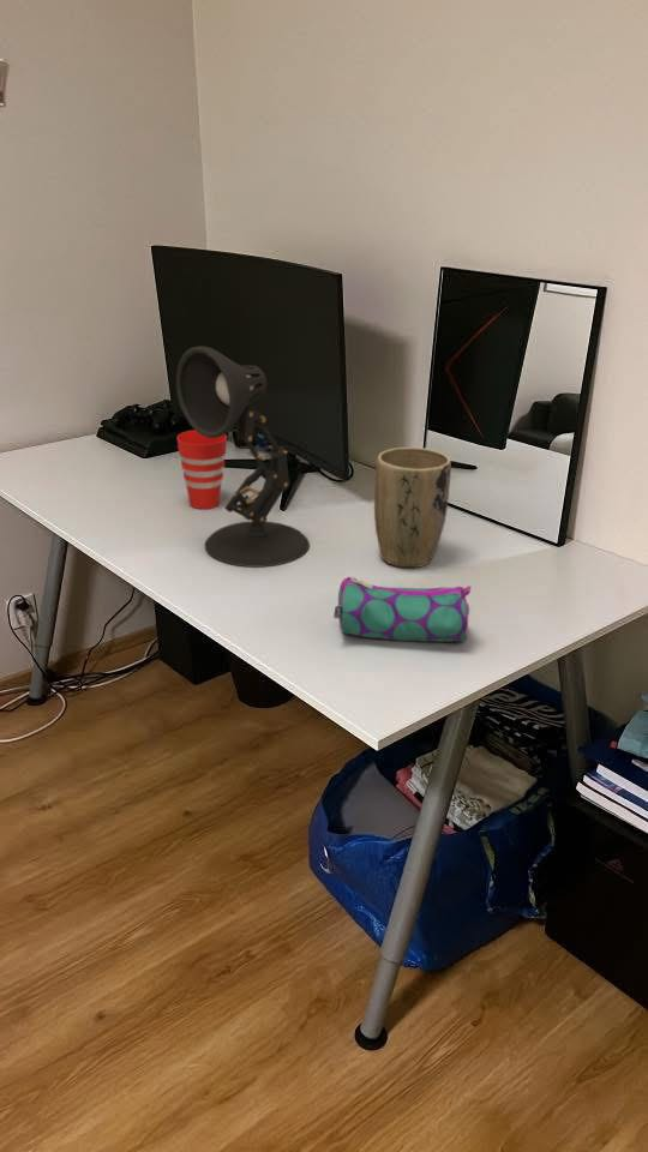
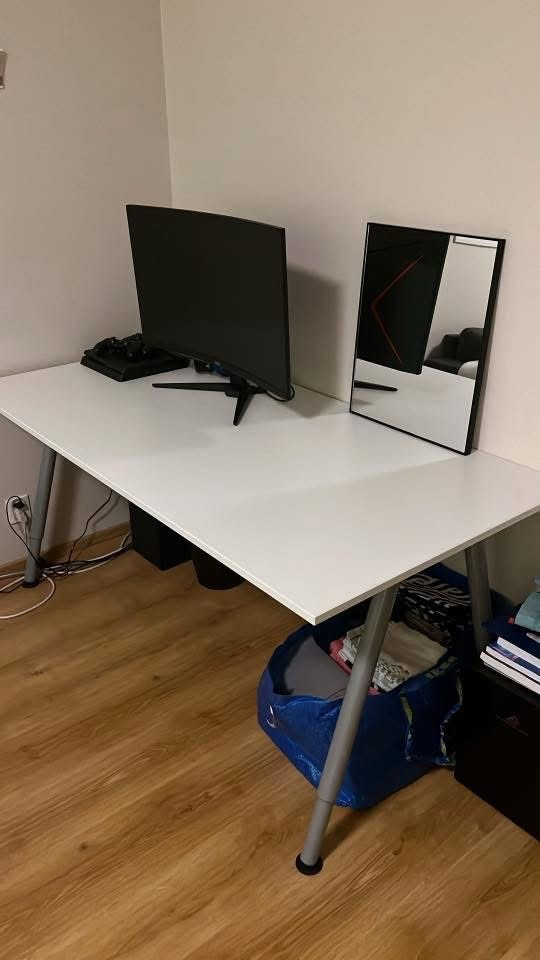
- desk lamp (252, 448)
- cup (203, 470)
- plant pot (410, 509)
- pencil case (402, 608)
